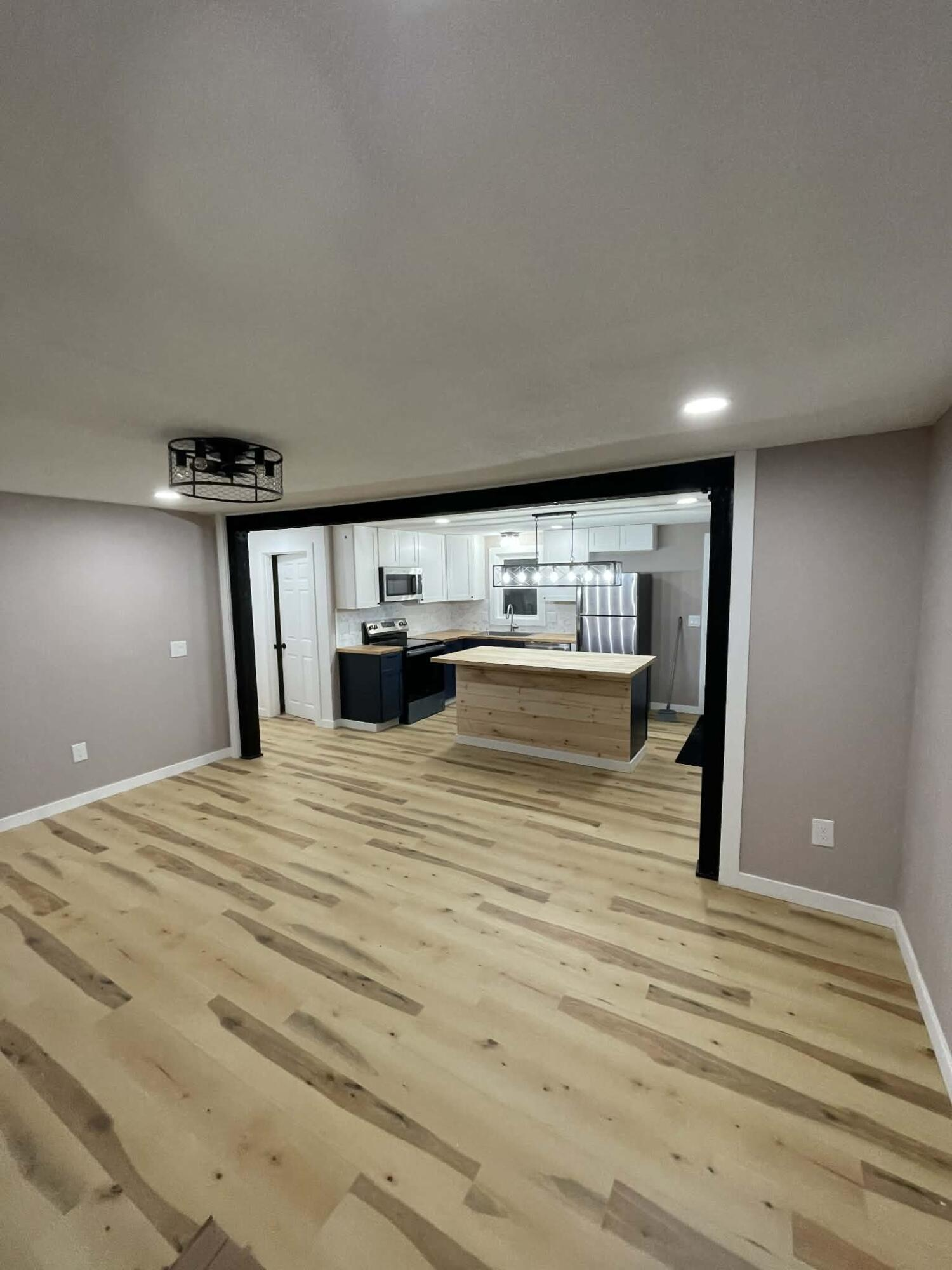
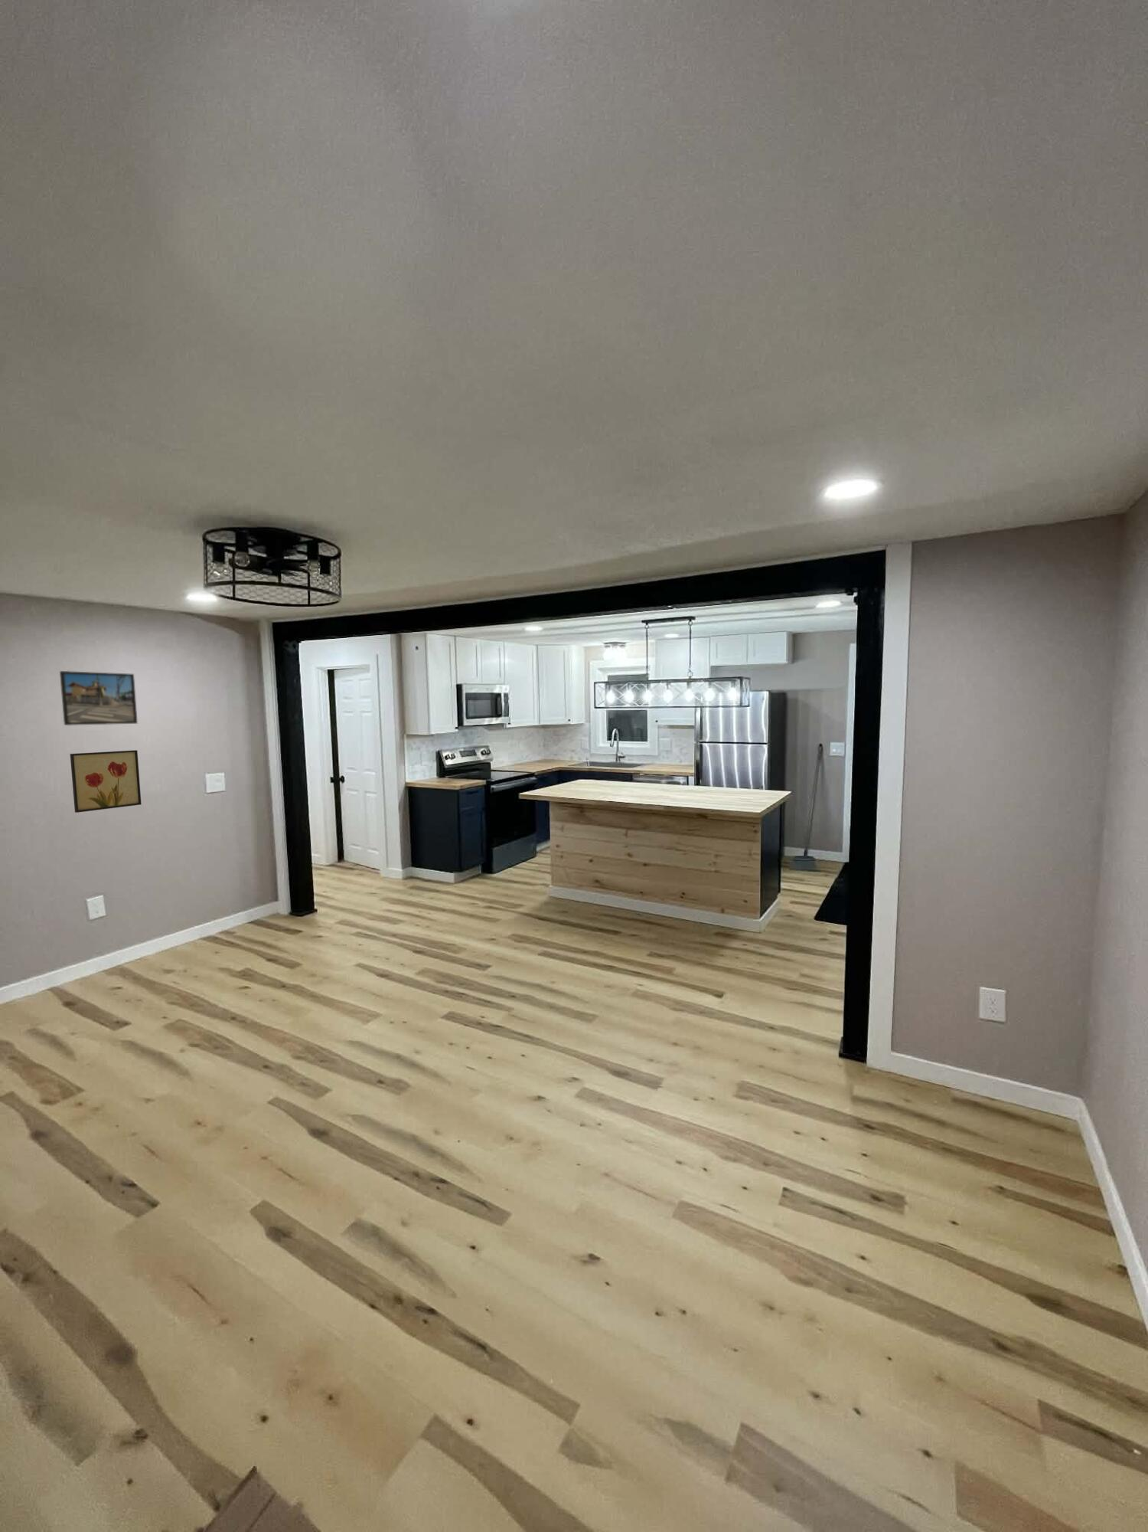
+ wall art (106, 779)
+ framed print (100, 697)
